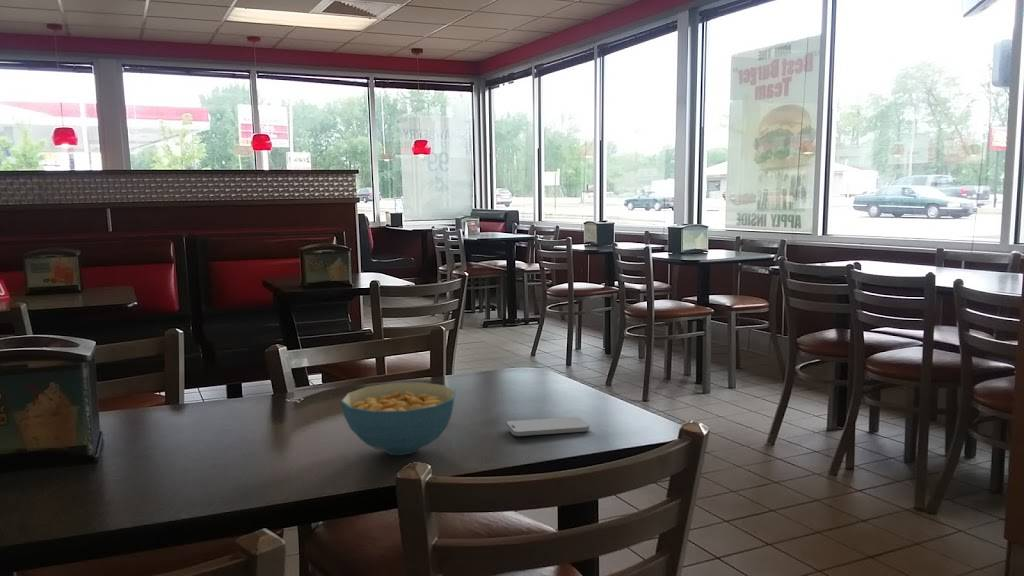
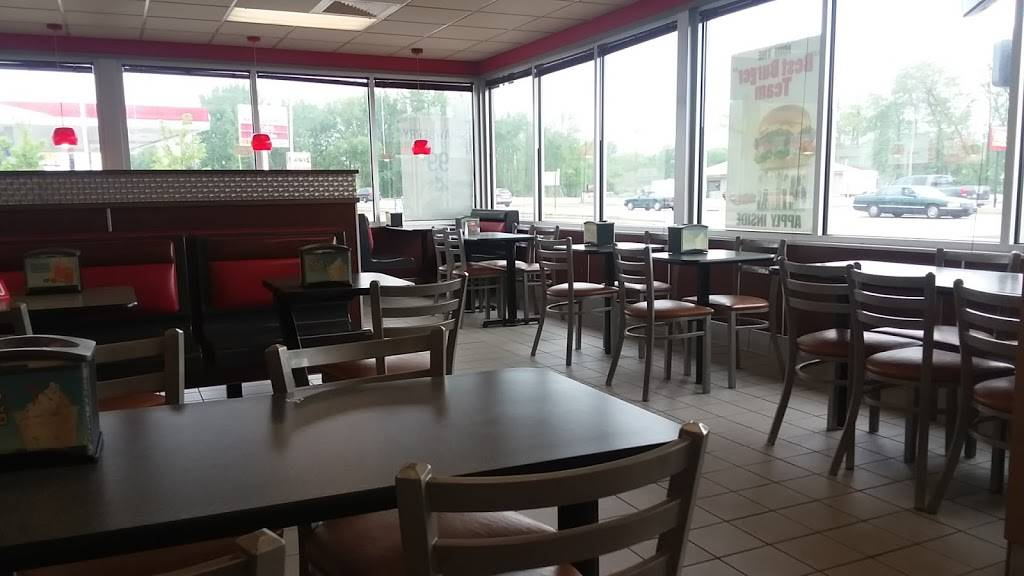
- smartphone (547, 426)
- cereal bowl (400, 422)
